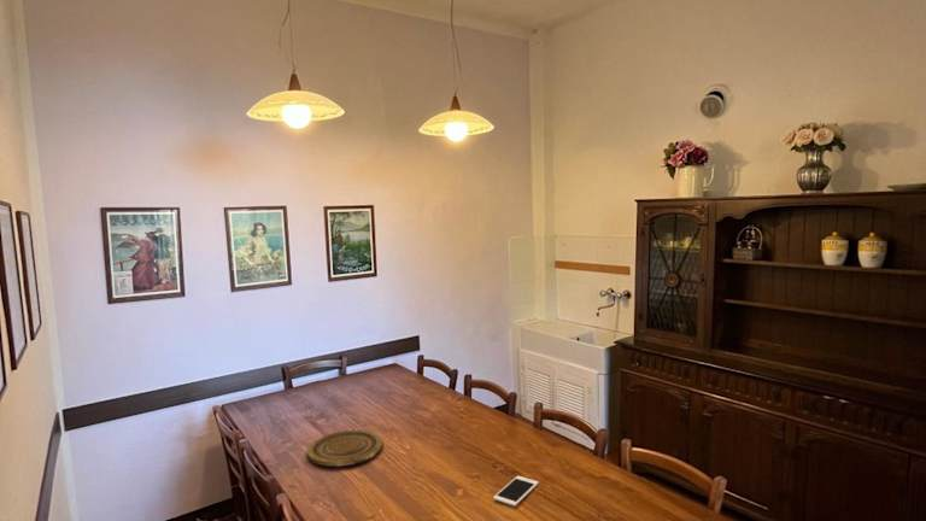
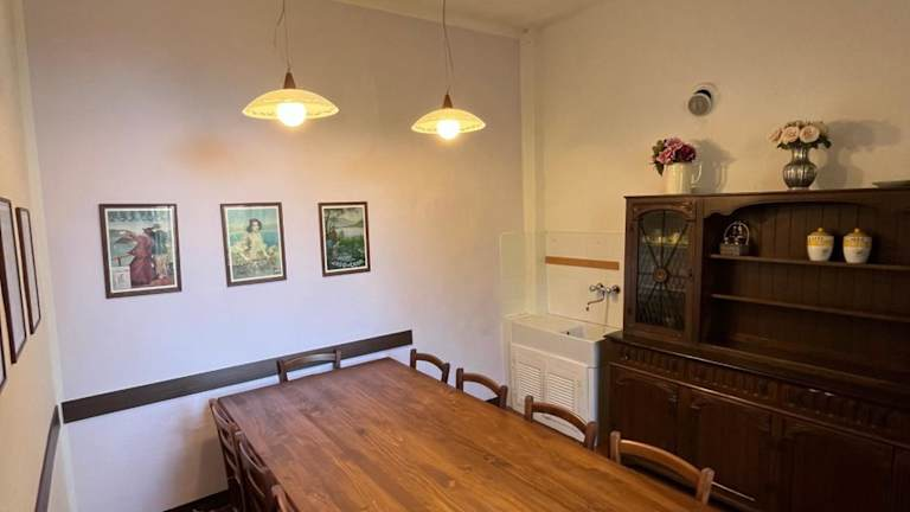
- plate (345, 446)
- cell phone (516, 490)
